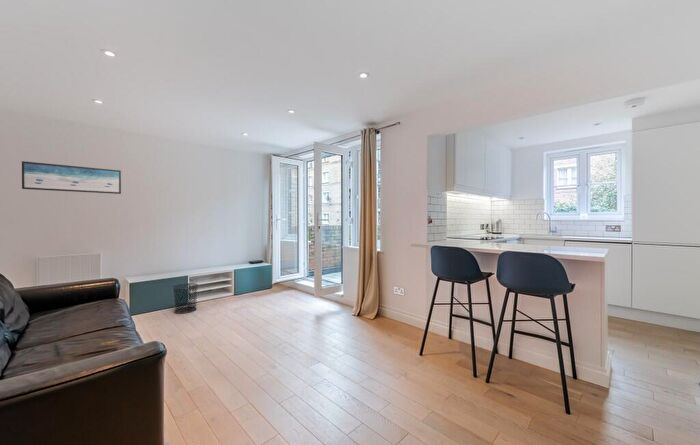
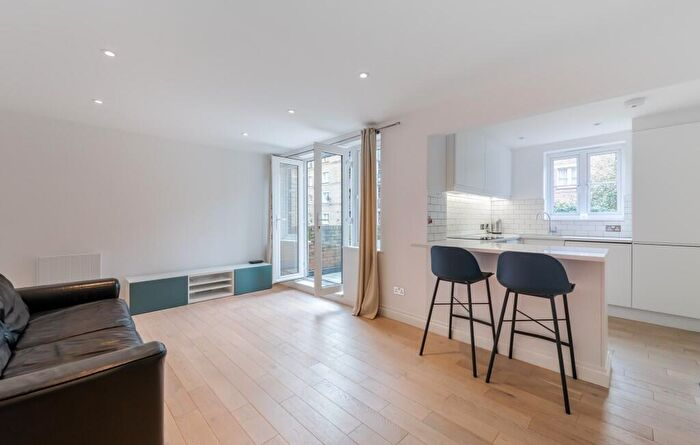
- wall art (75, 178)
- waste bin (185, 298)
